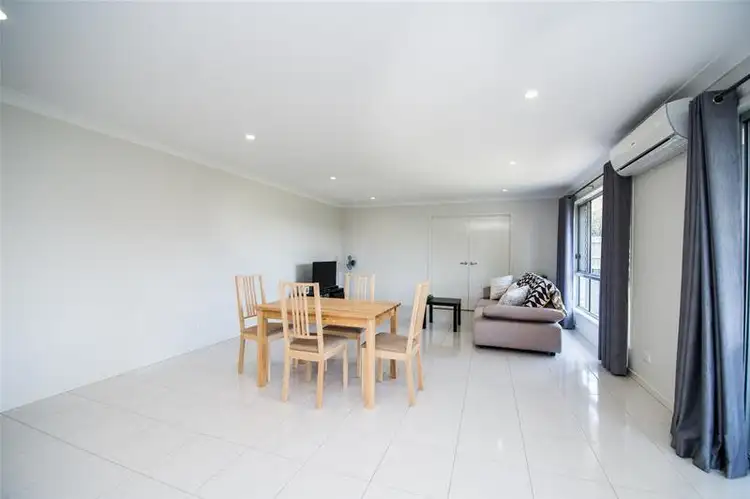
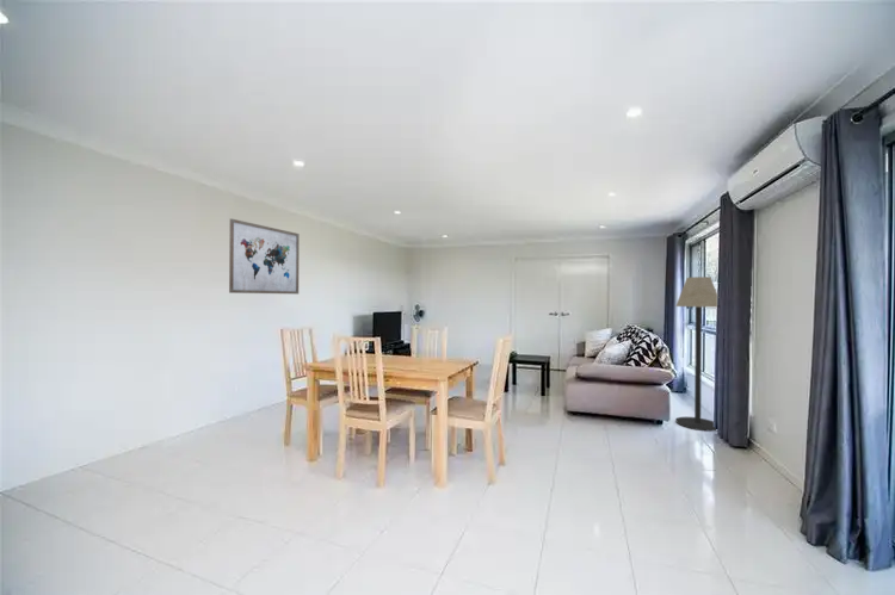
+ wall art (267, 260)
+ floor lamp (698, 351)
